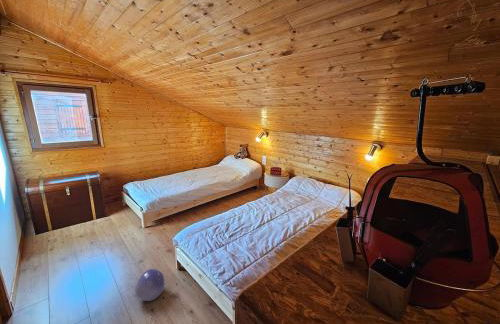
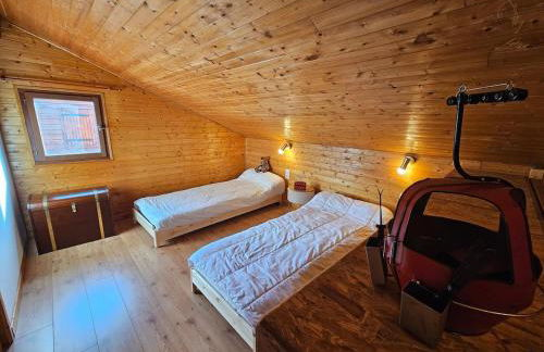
- ball (150, 284)
